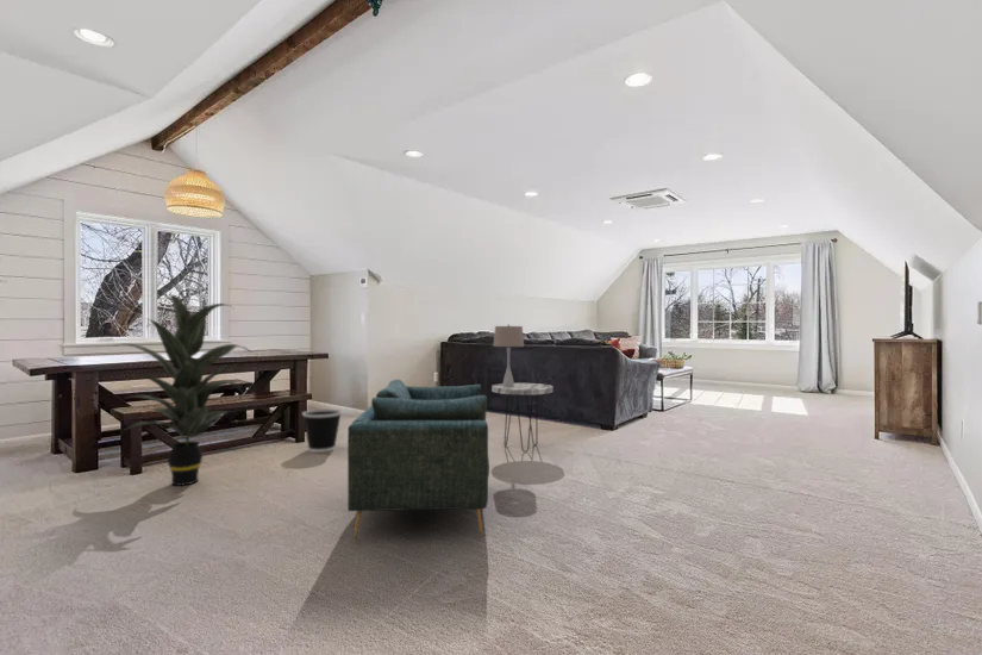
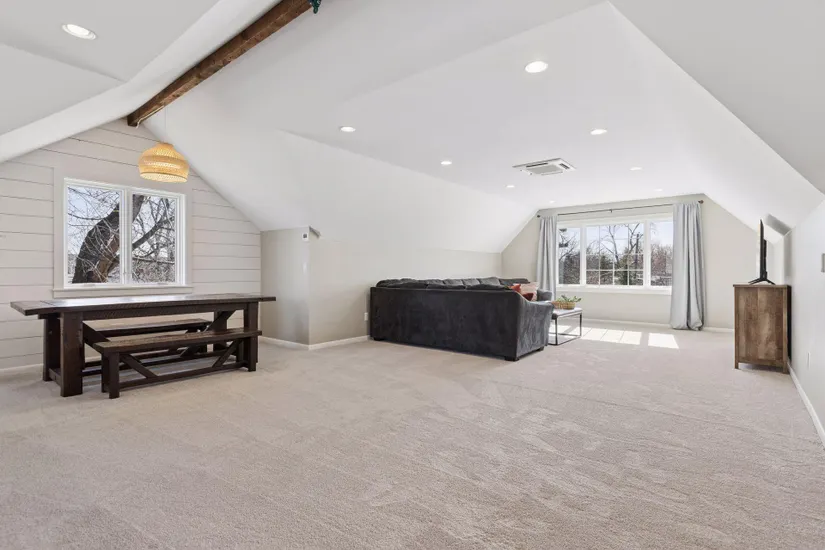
- indoor plant (186, 387)
- side table (519, 417)
- table lamp (508, 355)
- armchair (425, 445)
- wastebasket (321, 430)
